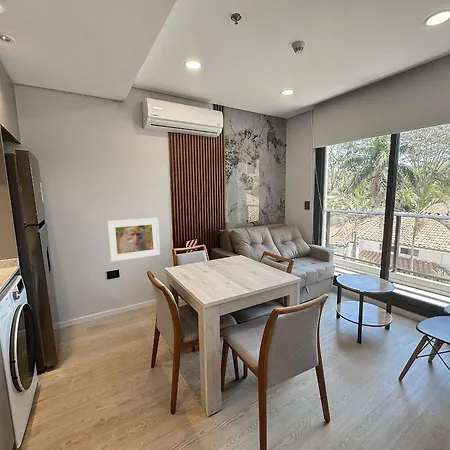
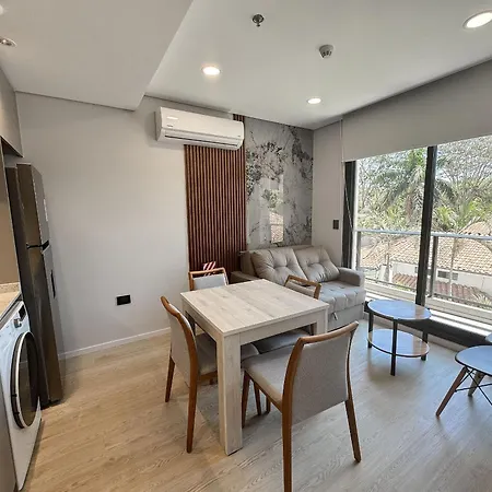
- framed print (135, 238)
